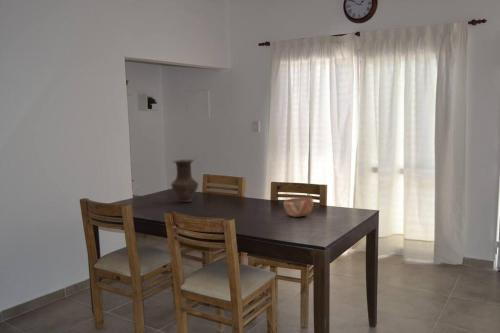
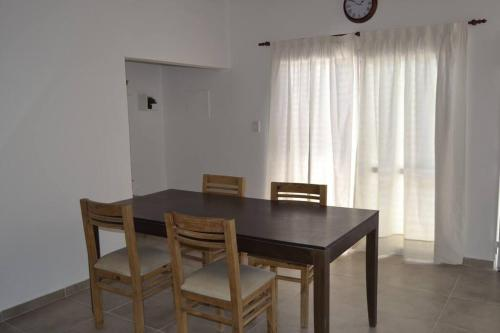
- vase (184, 180)
- bowl (298, 206)
